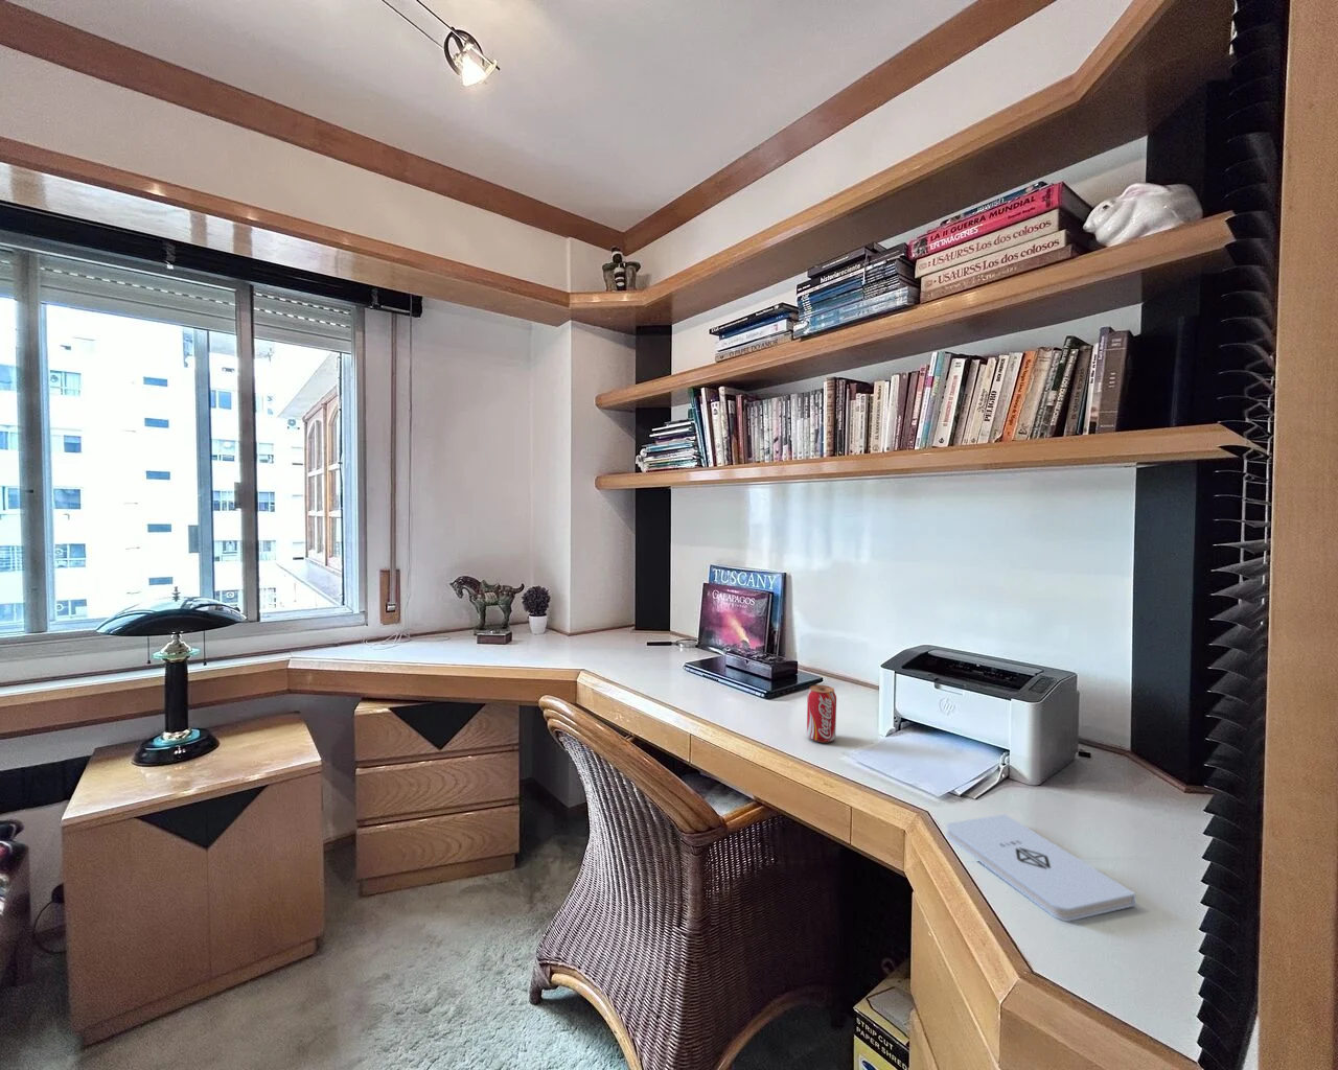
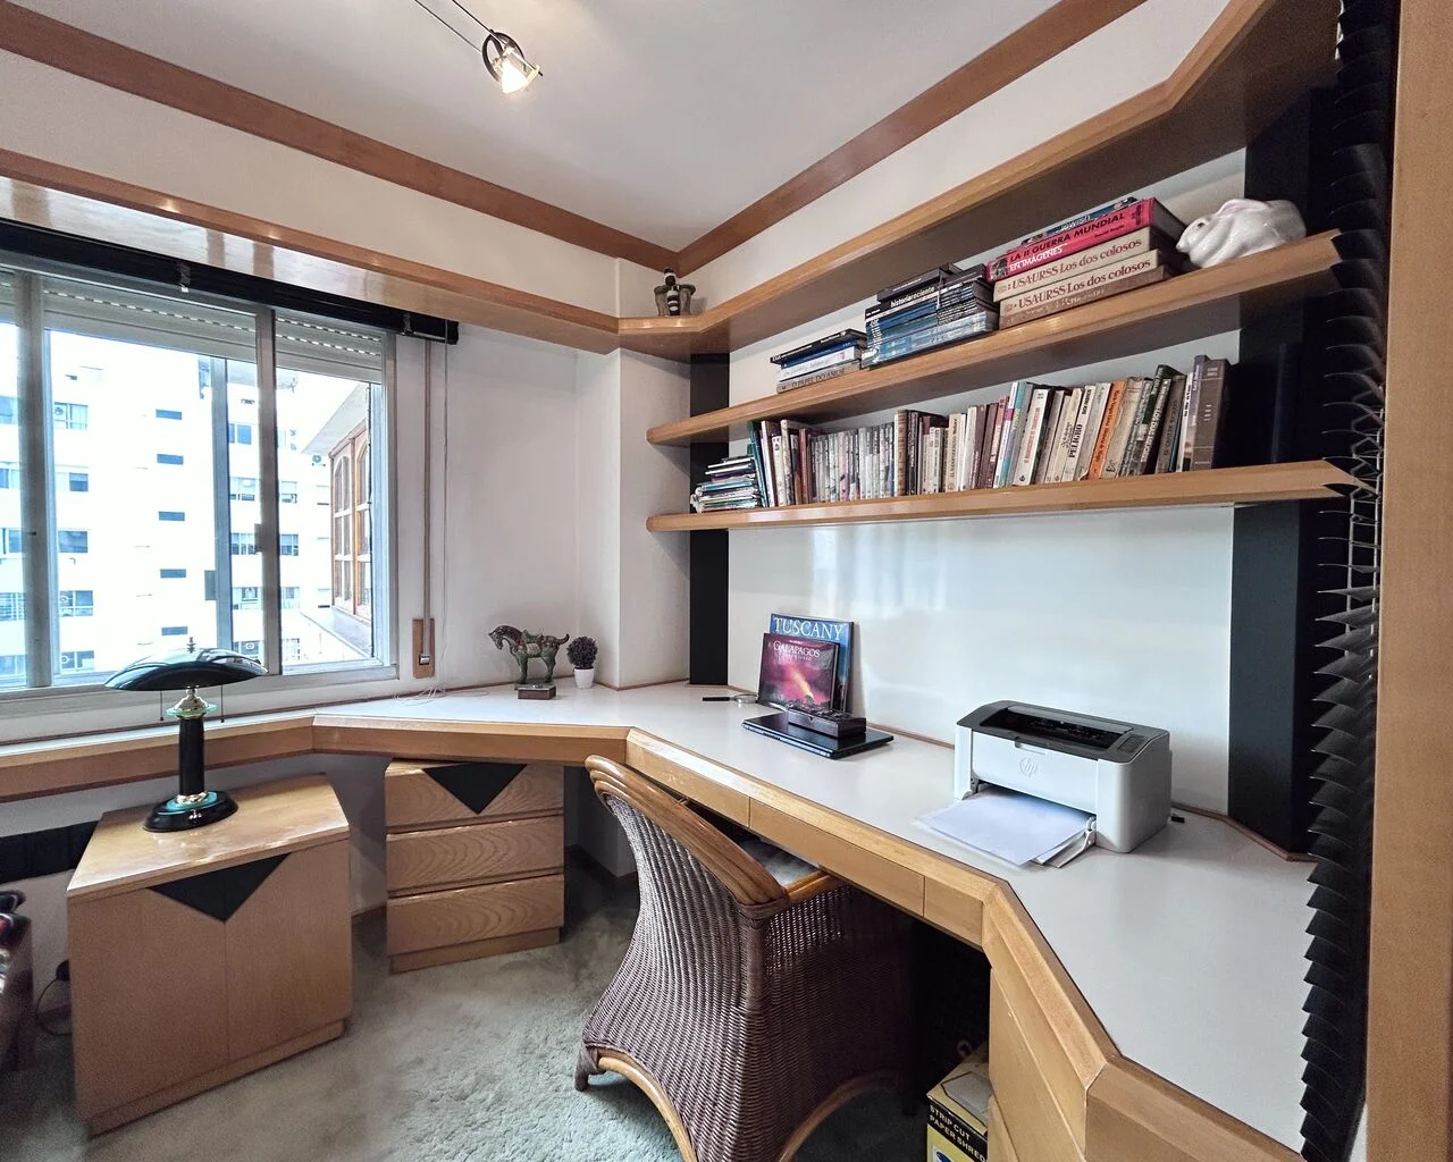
- notepad (1029, 860)
- beverage can (820, 713)
